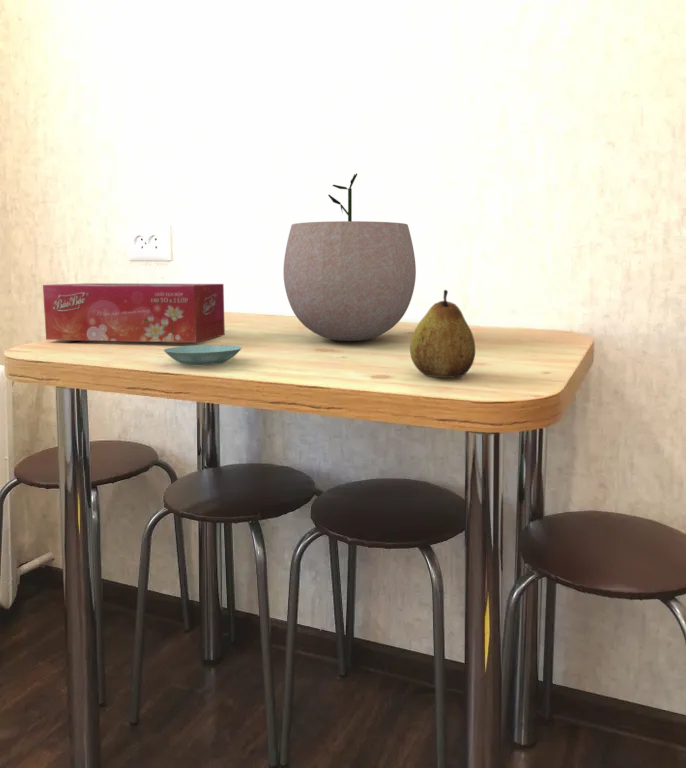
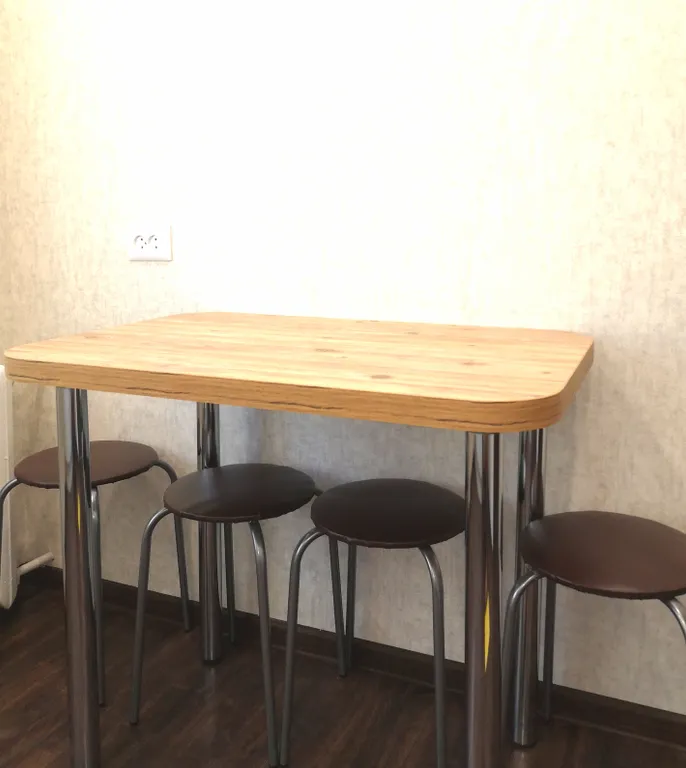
- plant pot (349, 257)
- tissue box (137, 311)
- saucer (203, 355)
- fruit (442, 333)
